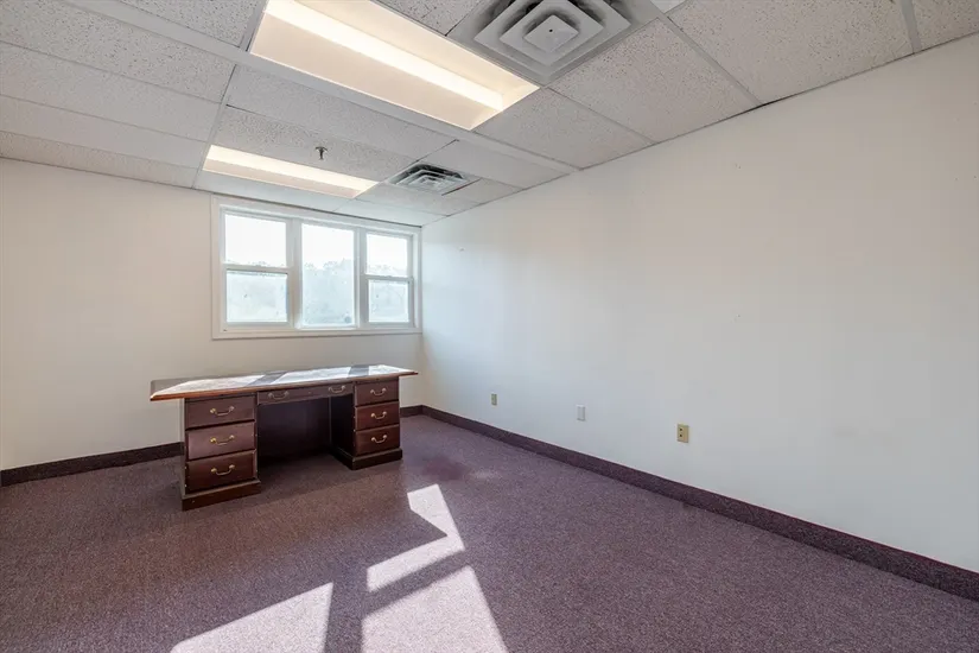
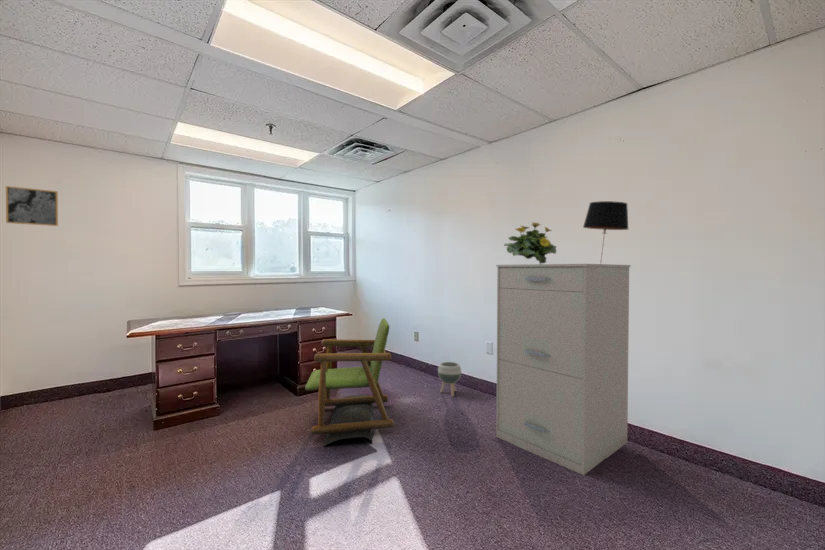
+ flowering plant (529, 243)
+ planter (449, 378)
+ table lamp (604, 234)
+ filing cabinet (561, 352)
+ chair (350, 370)
+ wall art (32, 206)
